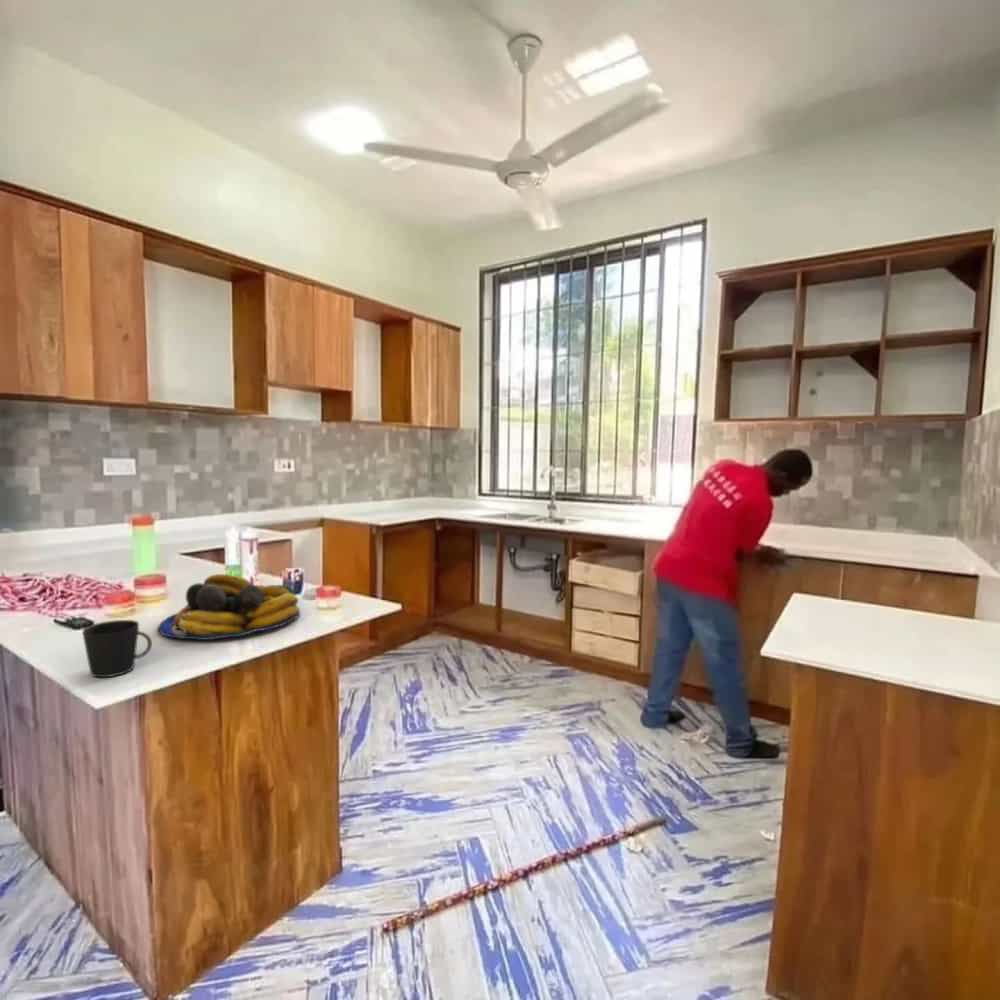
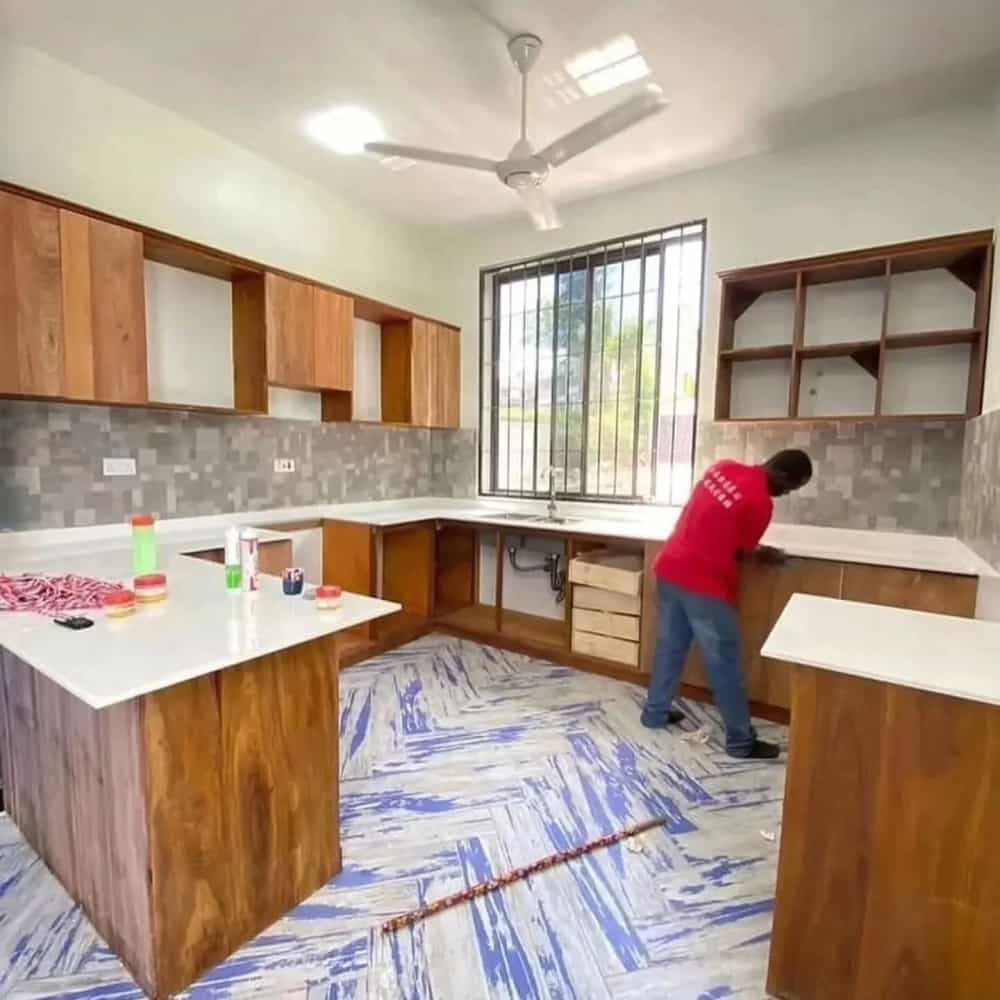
- fruit bowl (232, 597)
- cup (118, 647)
